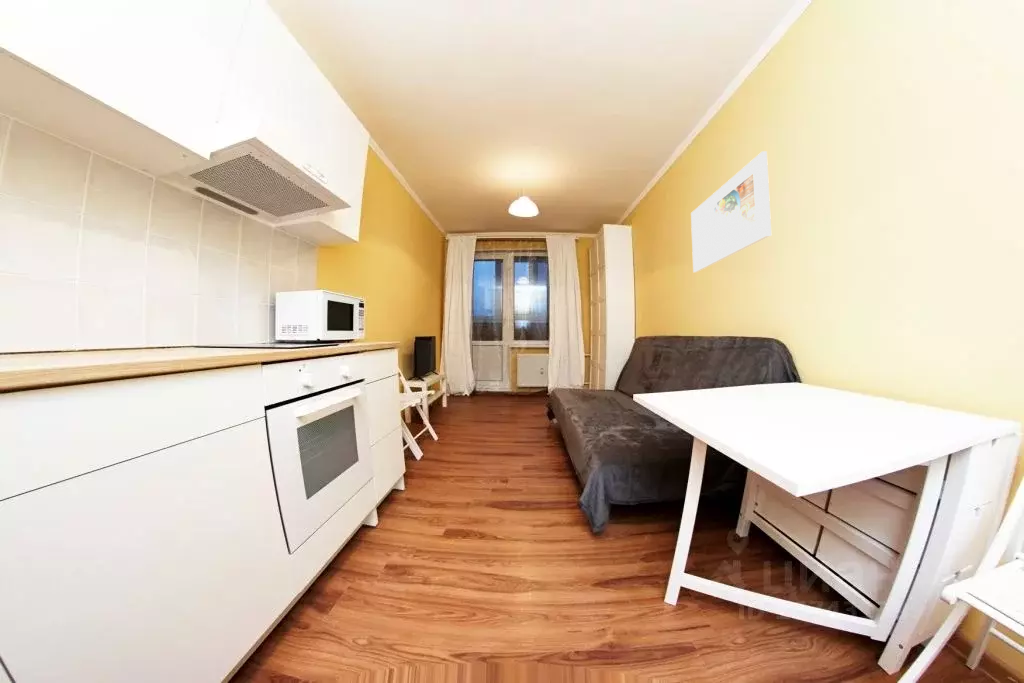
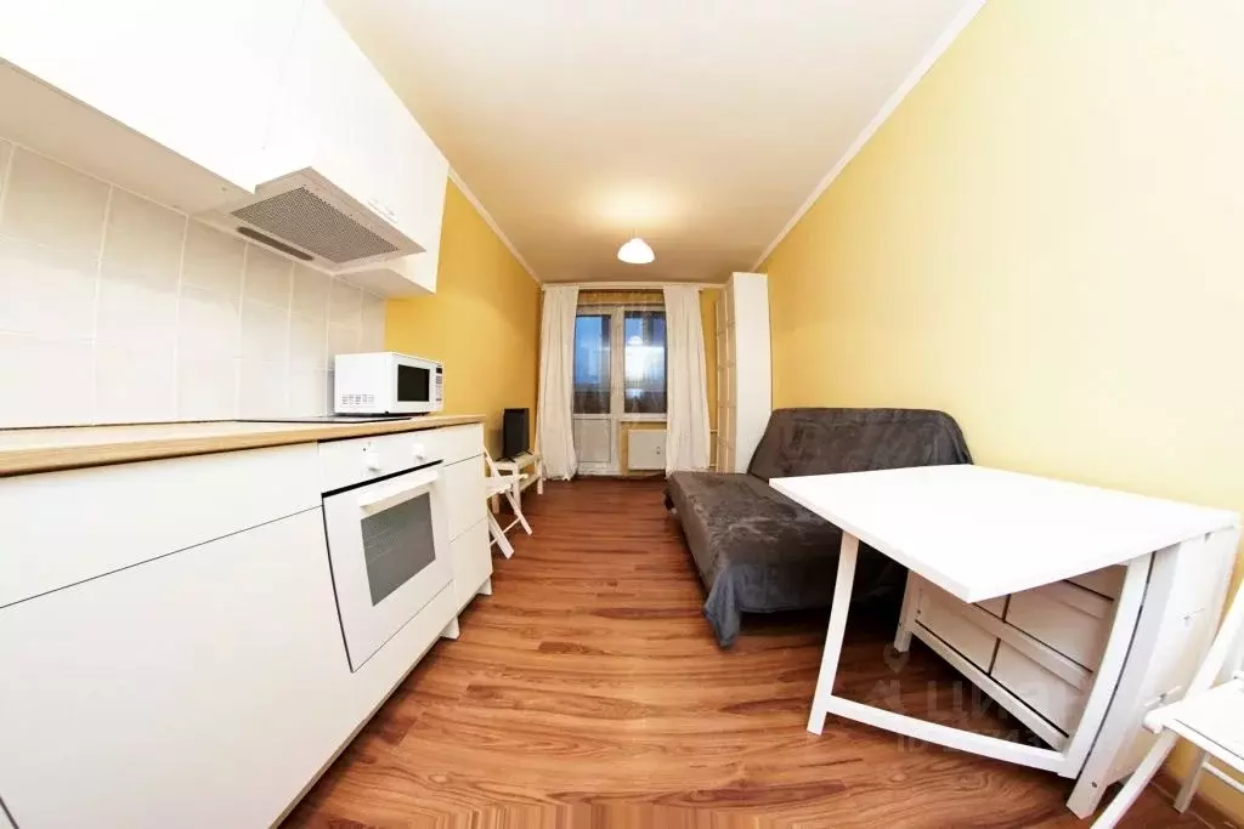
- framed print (723, 222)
